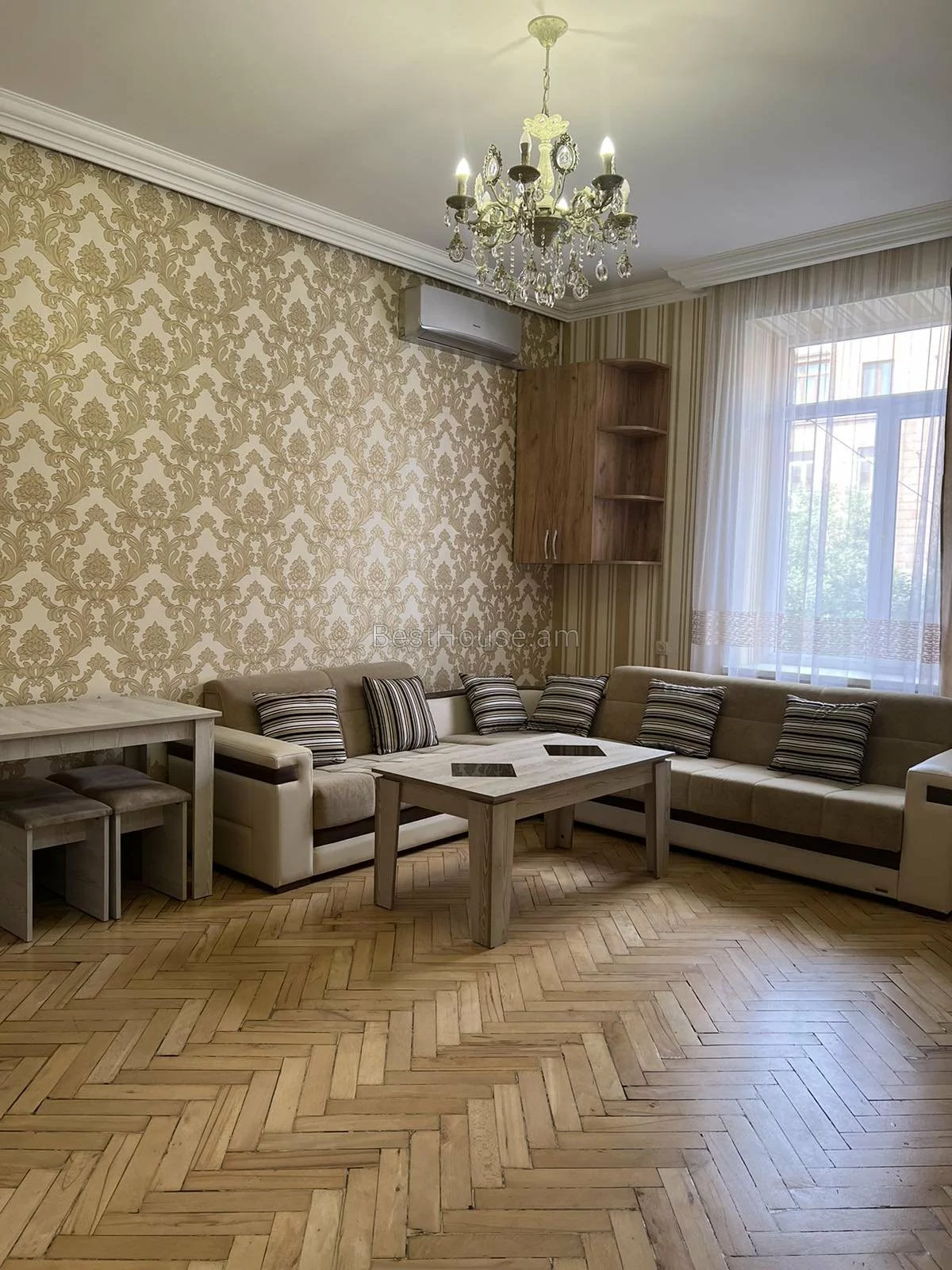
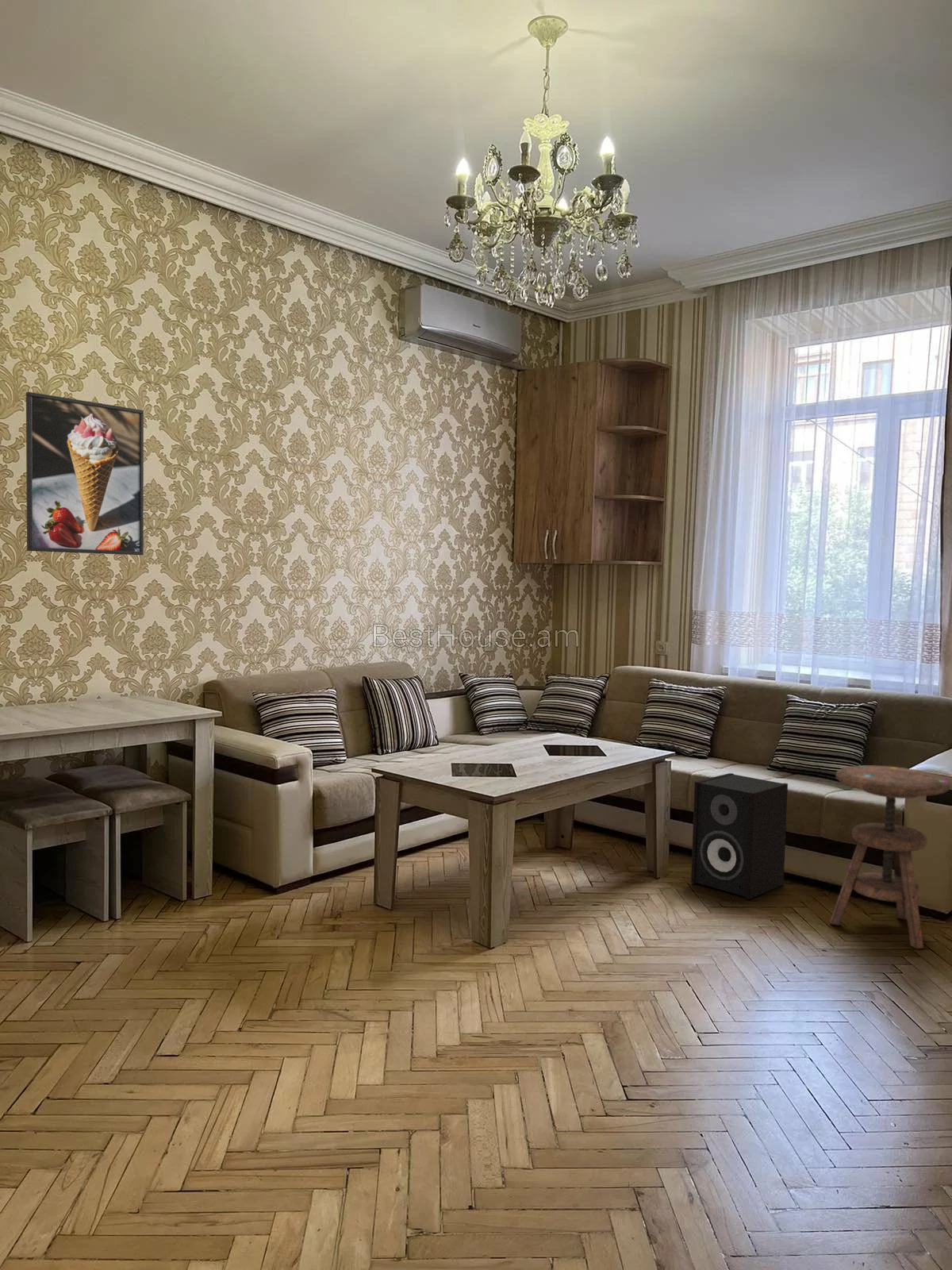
+ speaker (739, 833)
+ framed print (87, 477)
+ side table (888, 852)
